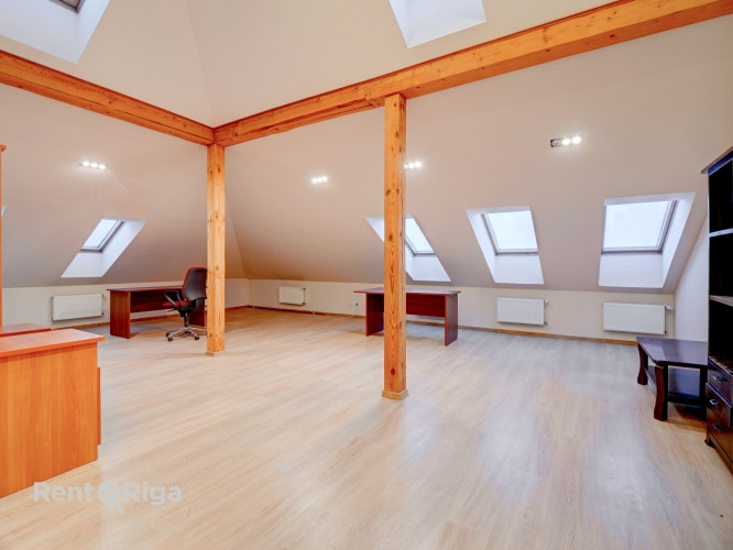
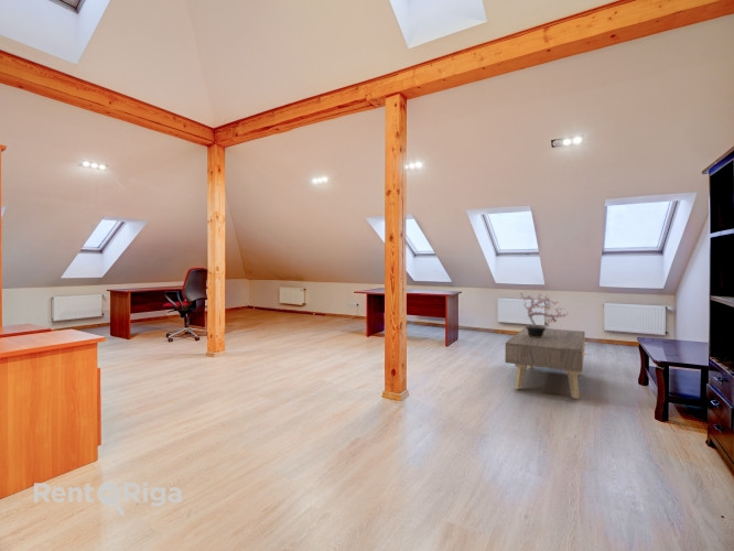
+ coffee table (550, 358)
+ potted plant (543, 314)
